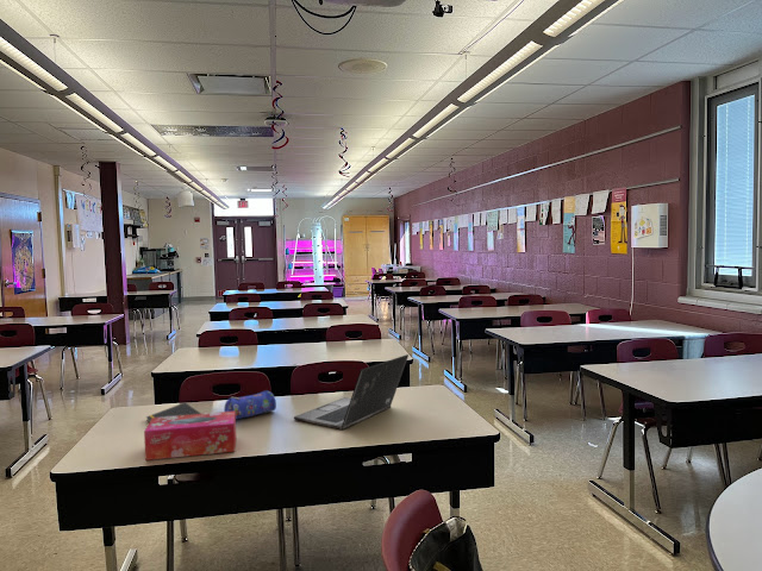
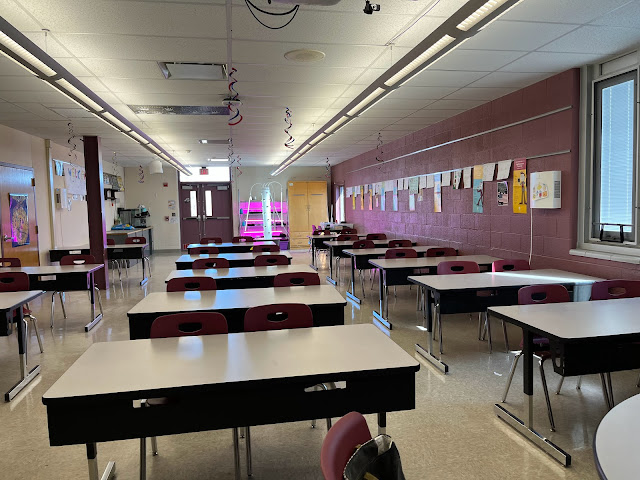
- notepad (174, 415)
- tissue box (192, 434)
- laptop (355, 385)
- pencil case (250, 404)
